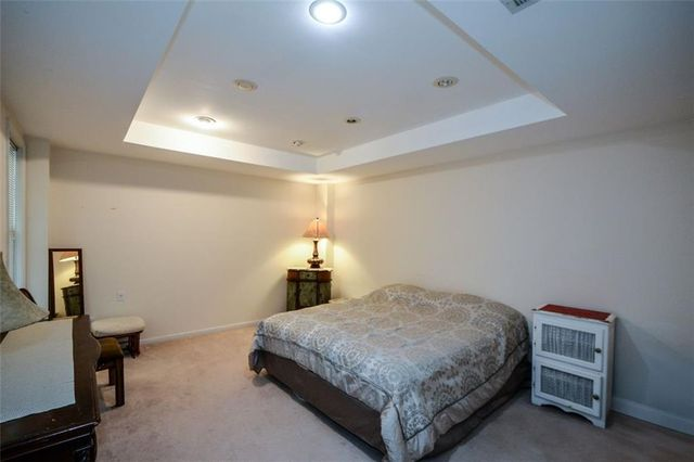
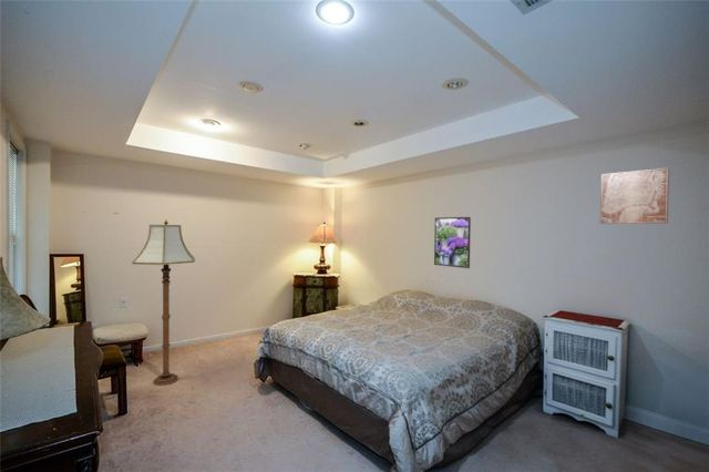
+ wall art (633, 197)
+ floor lamp (165, 300)
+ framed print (451, 242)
